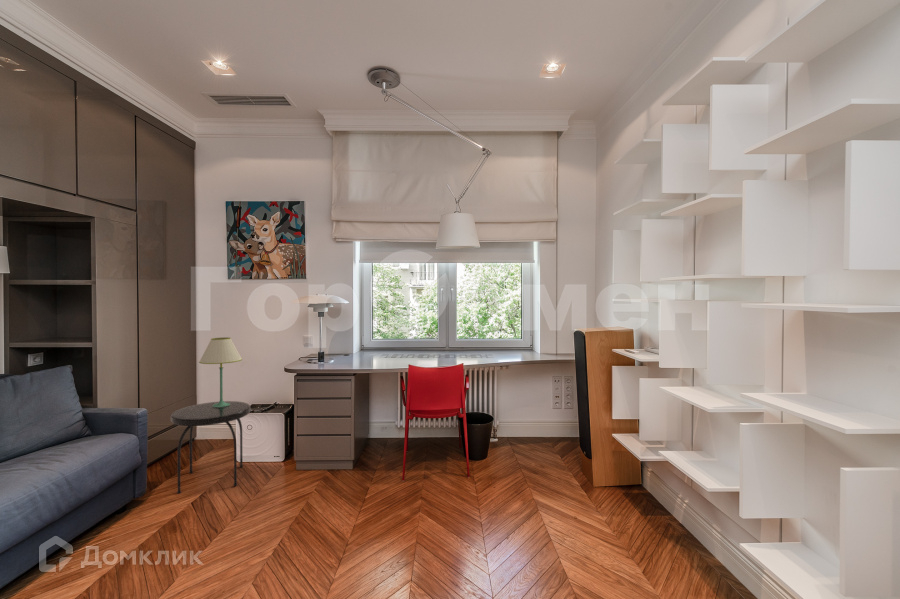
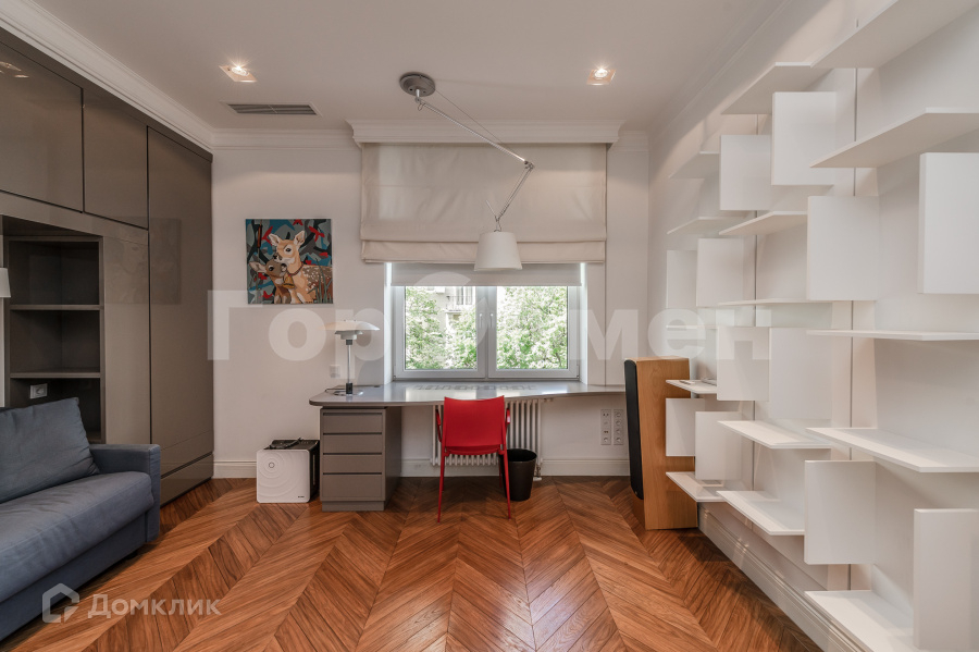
- side table (212, 424)
- table lamp (221, 371)
